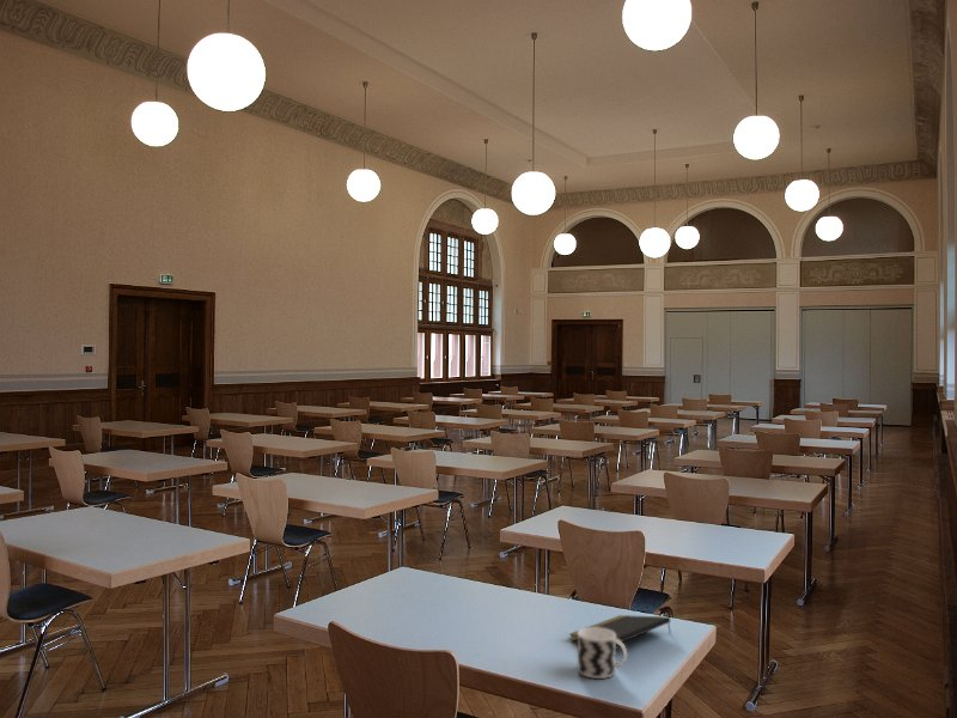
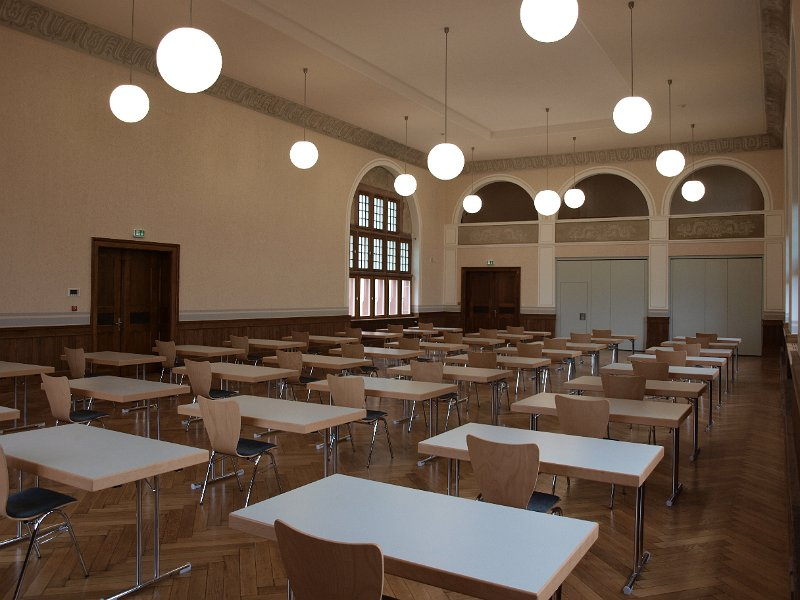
- cup (602, 653)
- notepad (620, 627)
